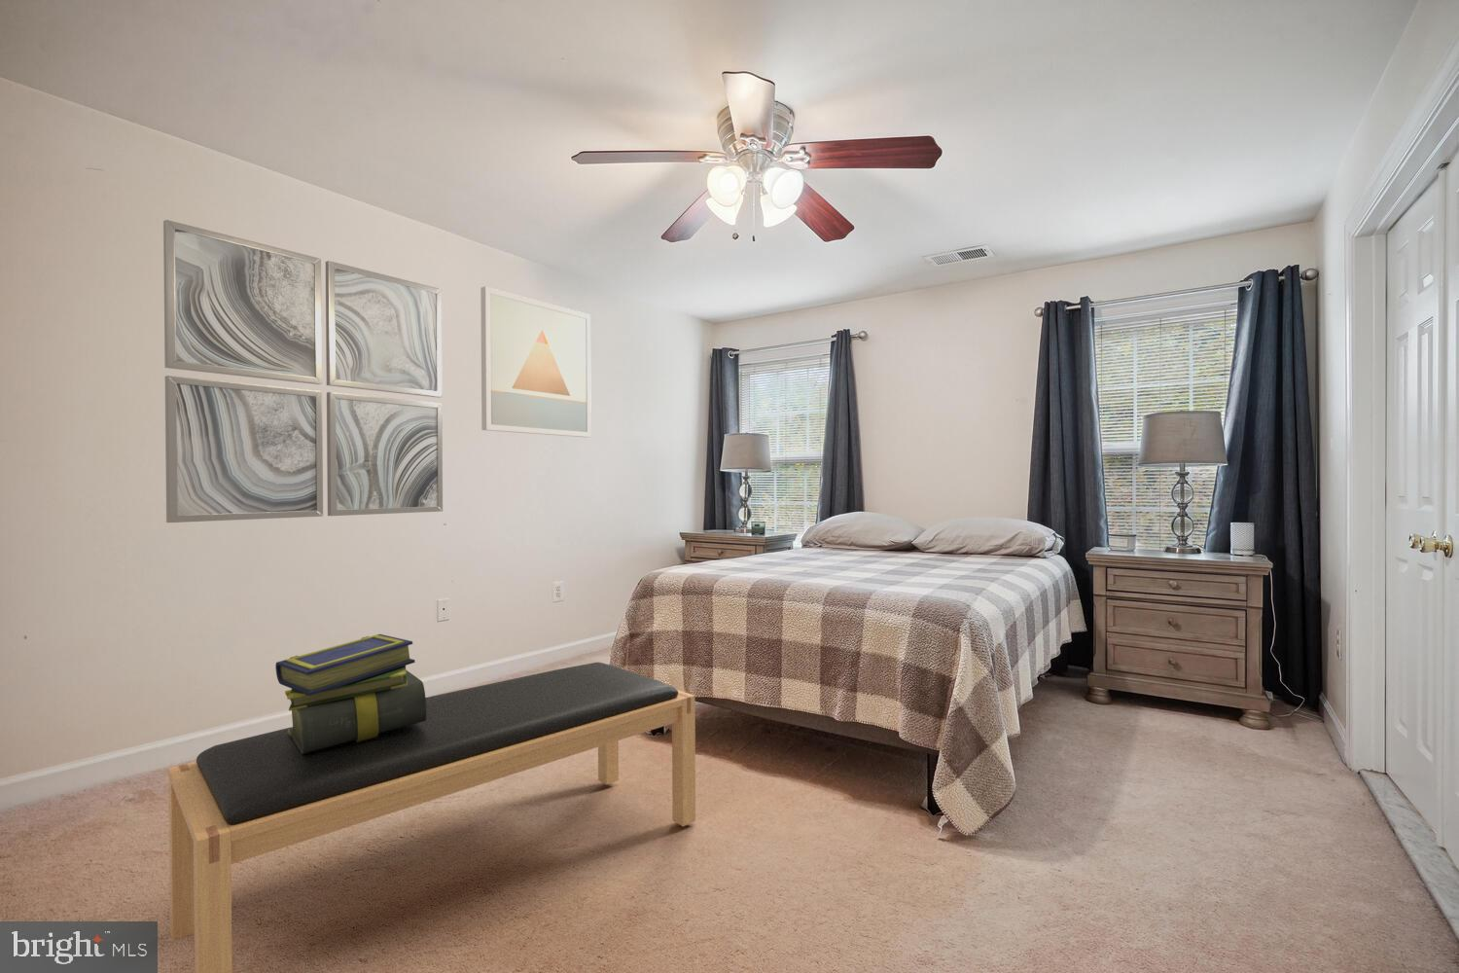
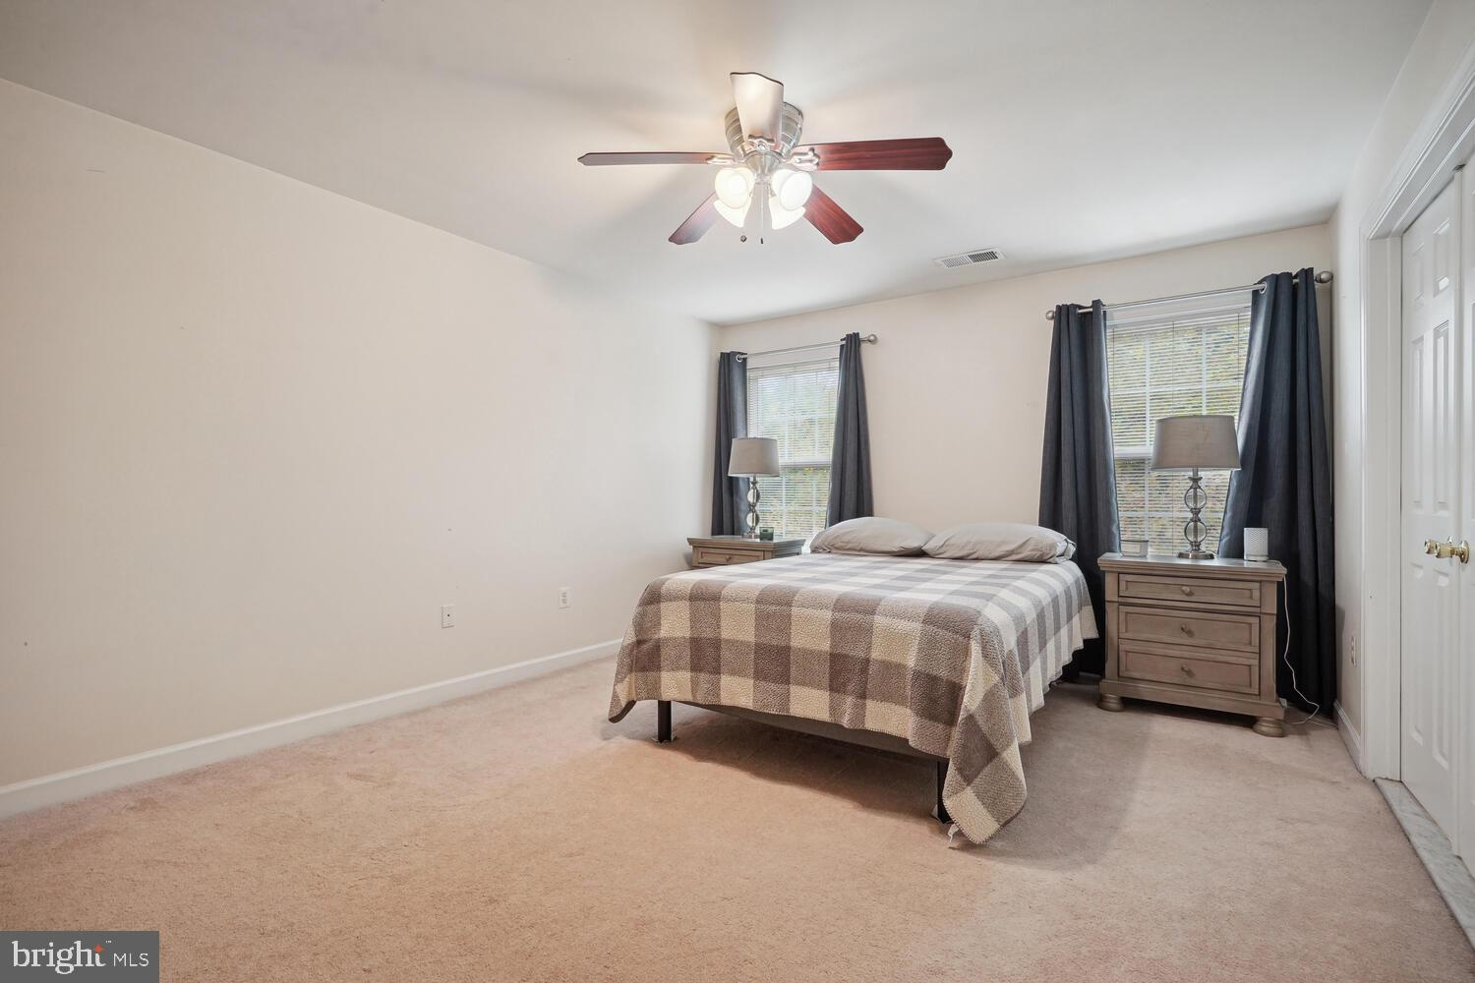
- bench (469, 787)
- stack of books (352, 687)
- wall art (540, 368)
- wall art (321, 391)
